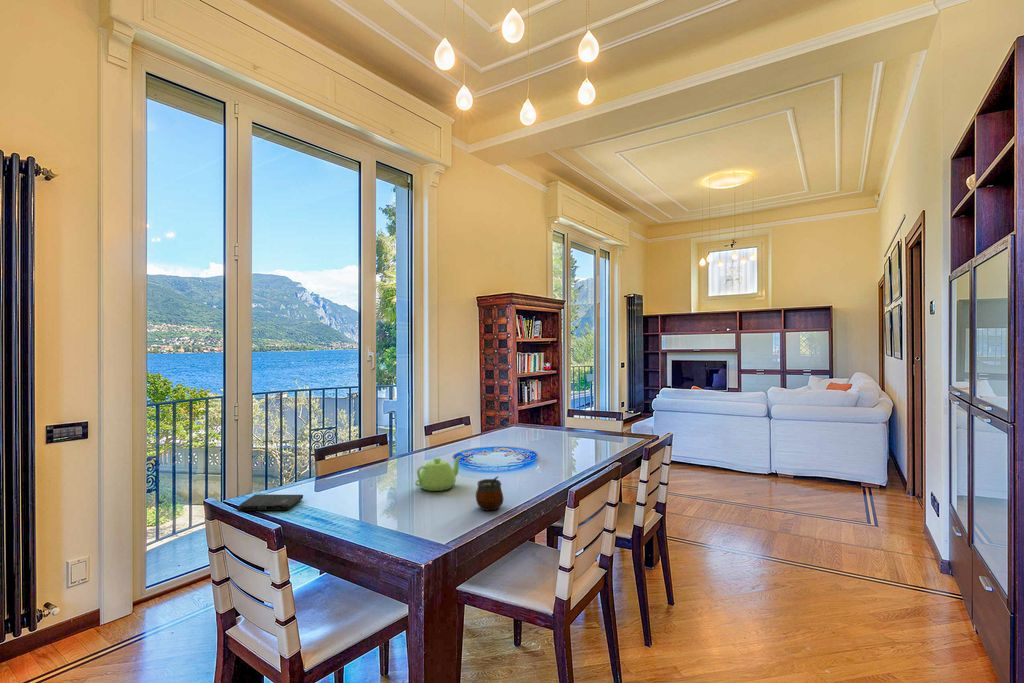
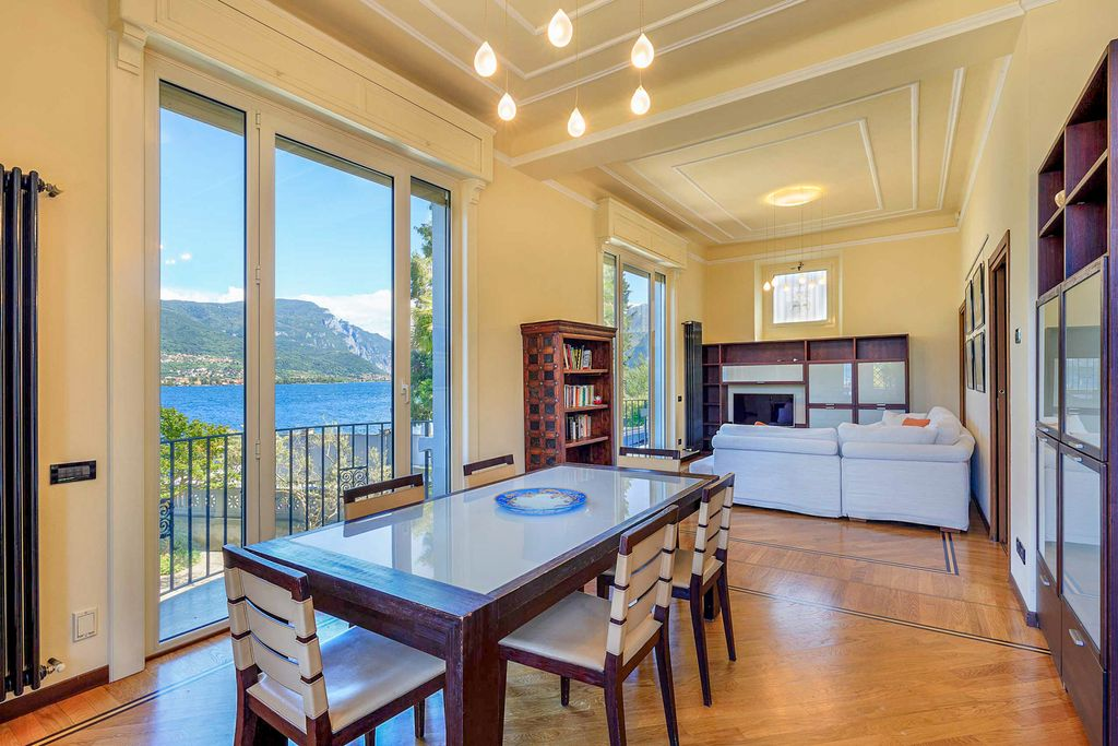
- gourd (491, 490)
- teapot (439, 472)
- checkbook (271, 501)
